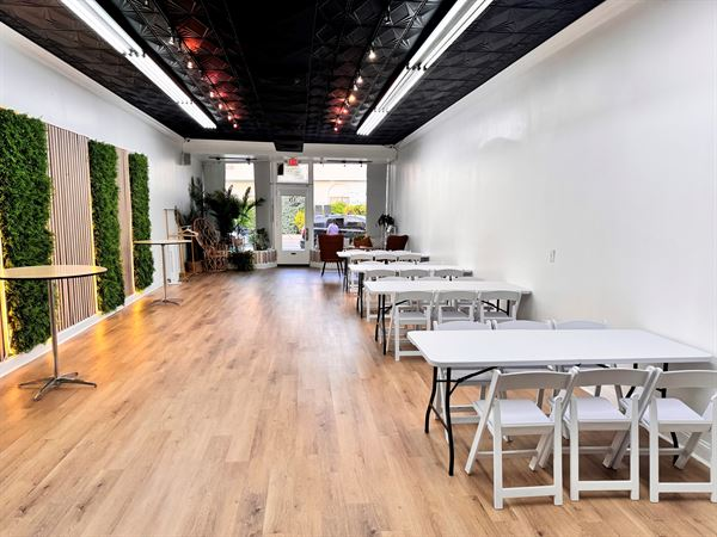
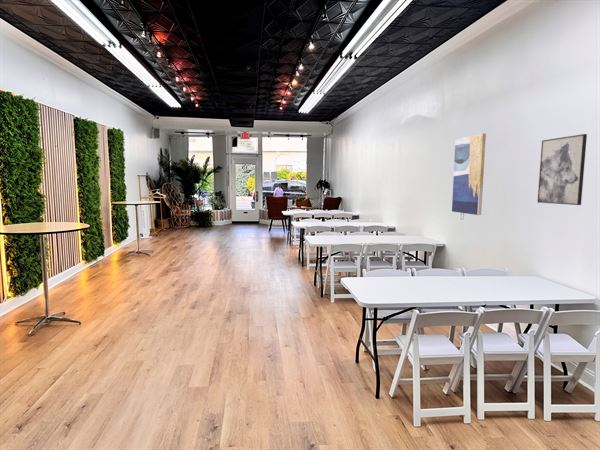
+ wall art (560, 170)
+ wall art (467, 175)
